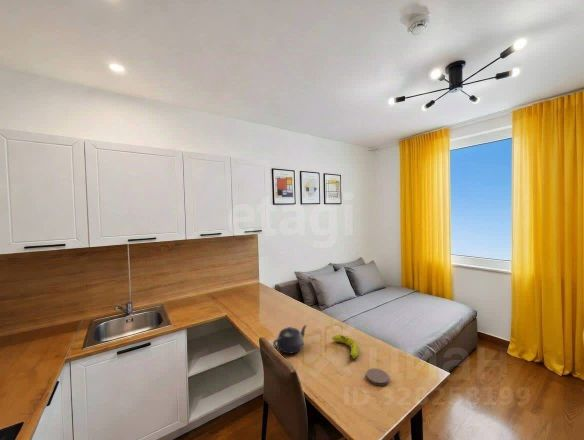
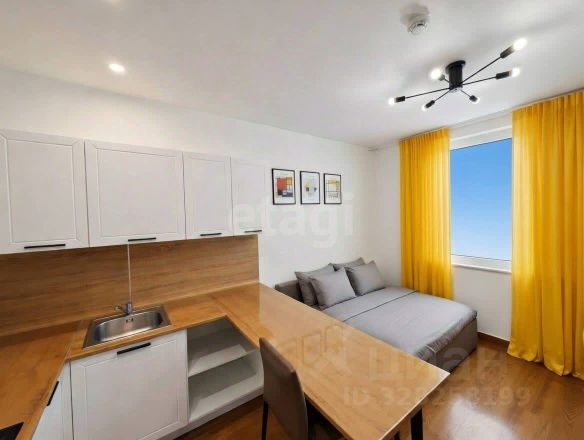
- fruit (345, 343)
- coaster (377, 376)
- teapot (291, 337)
